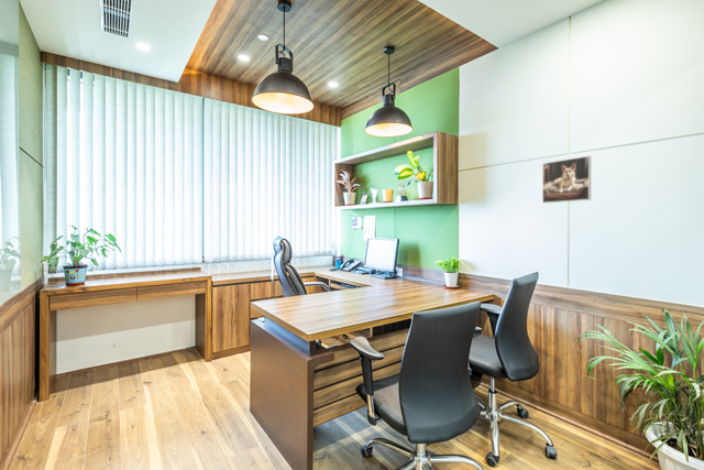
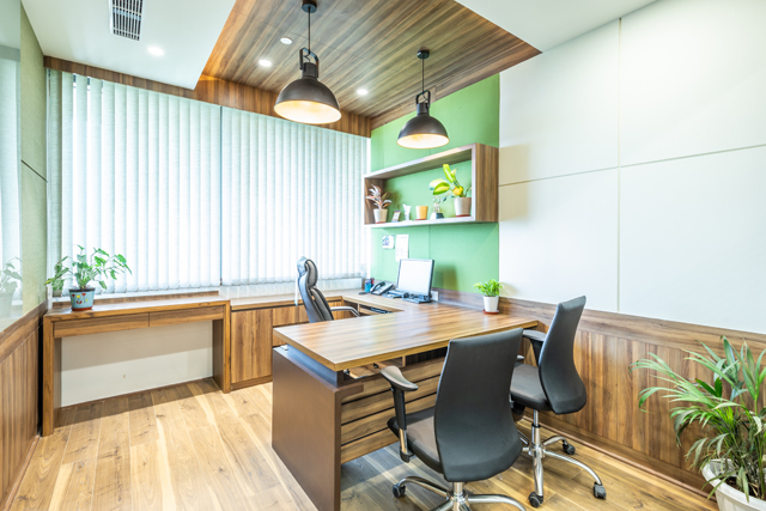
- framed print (565, 181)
